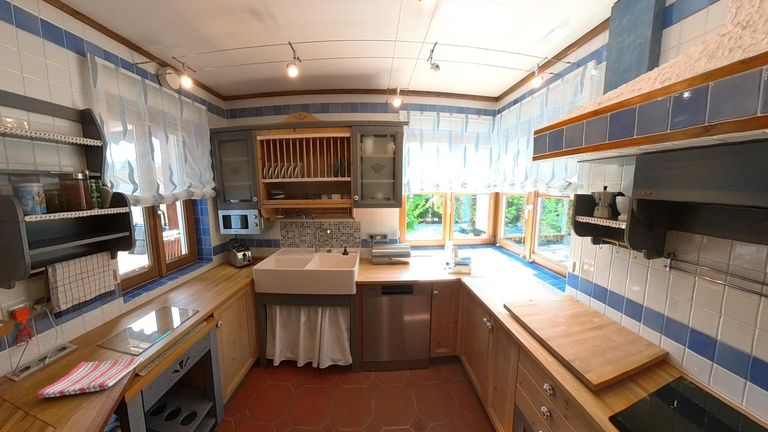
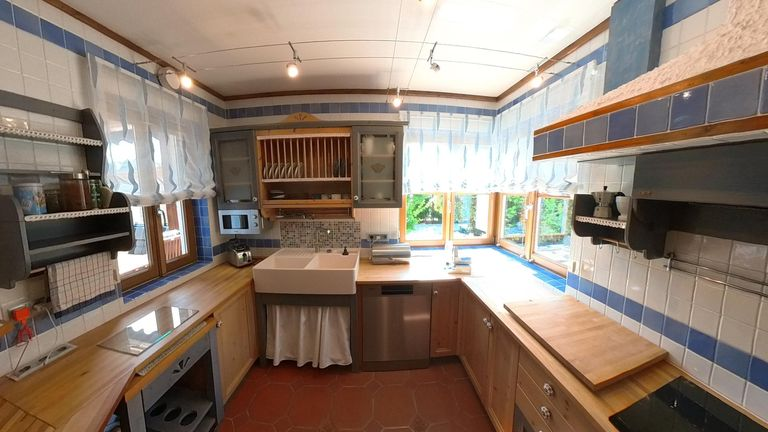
- dish towel (94, 374)
